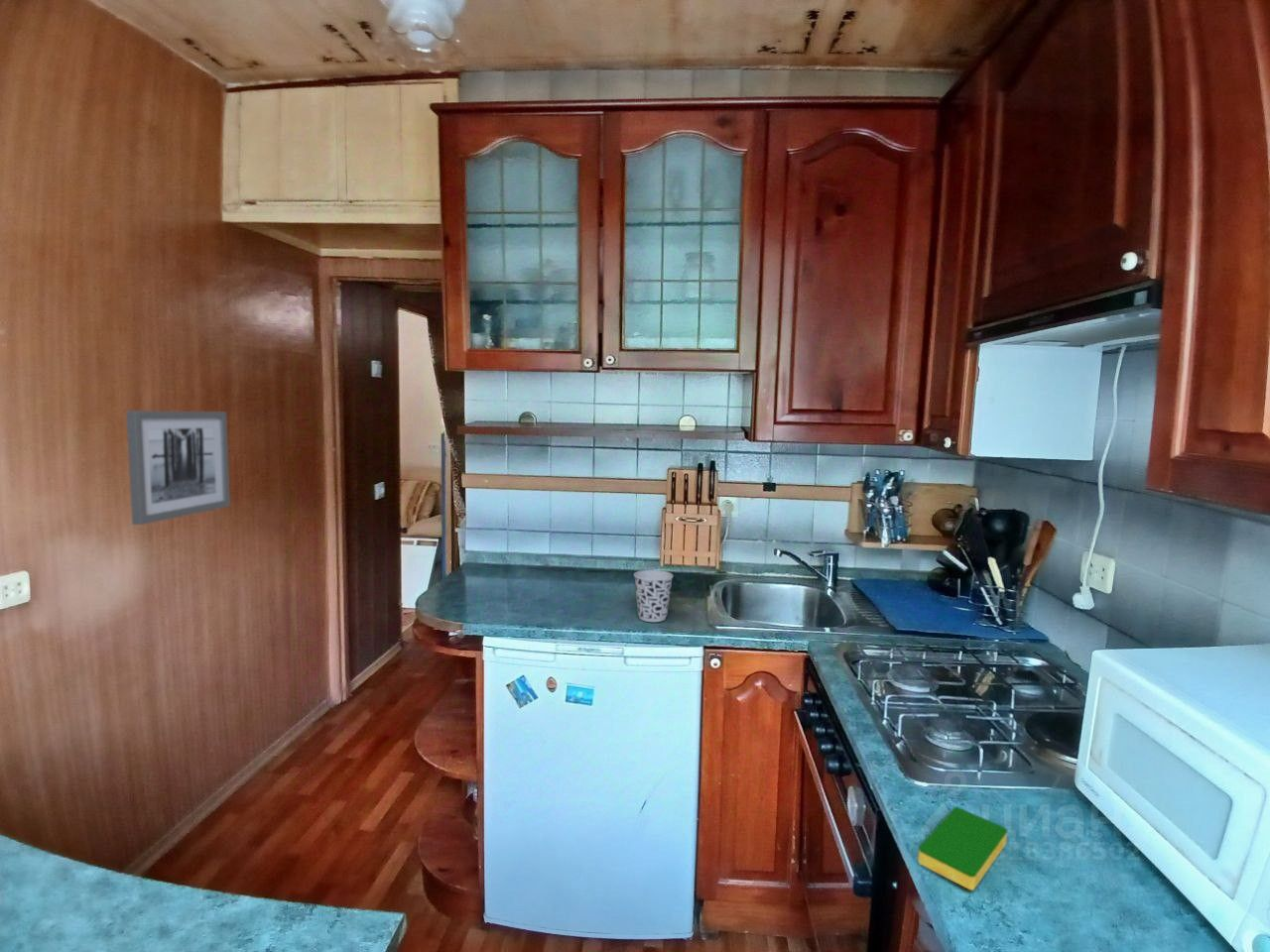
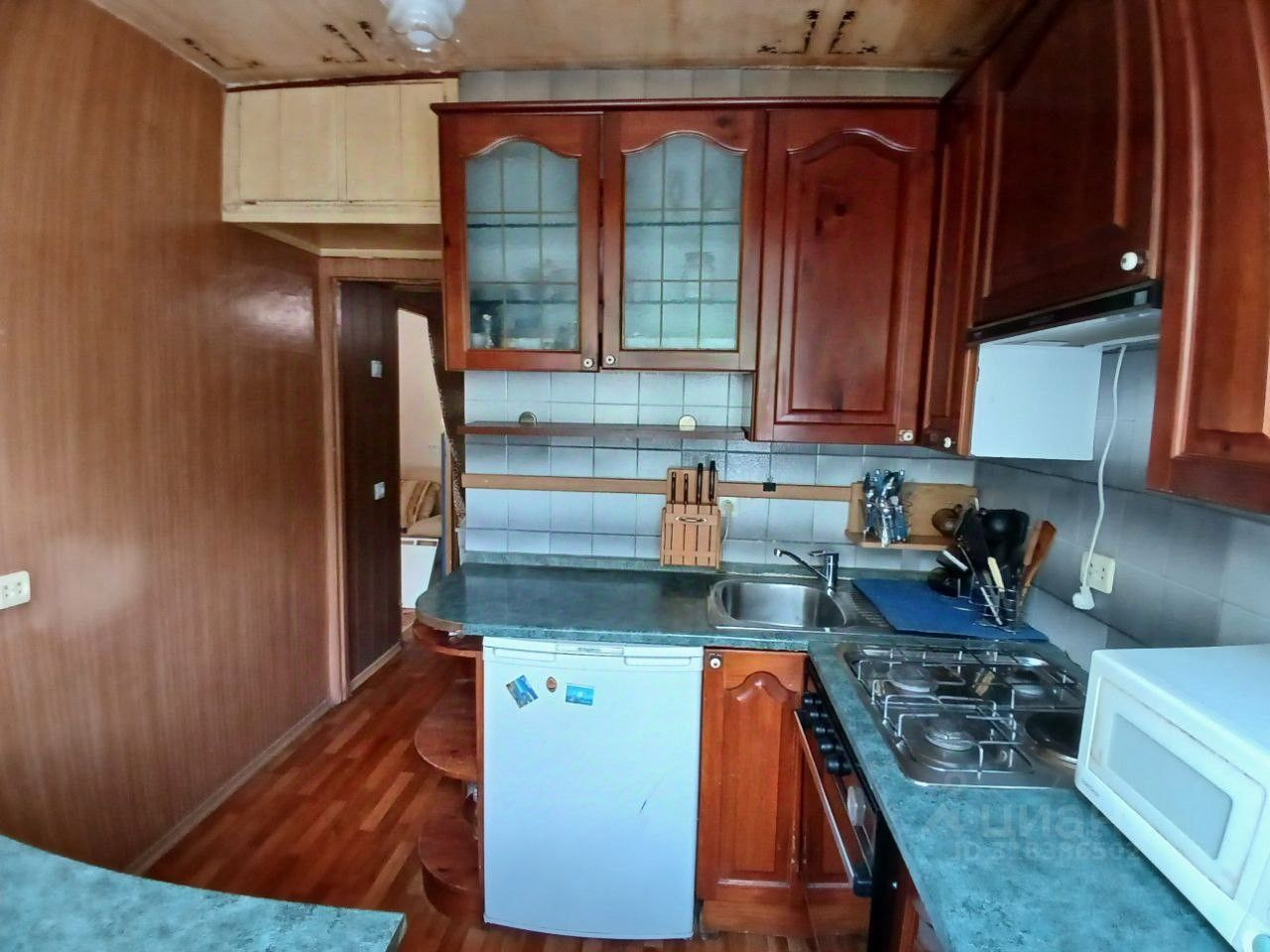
- dish sponge (963, 845)
- cup (653, 596)
- wall art (183, 463)
